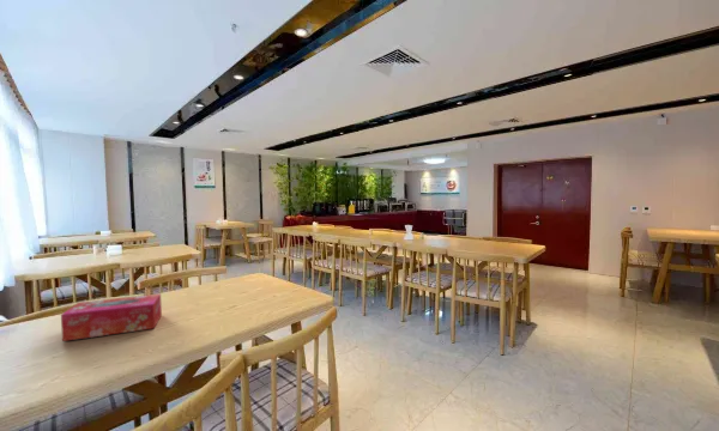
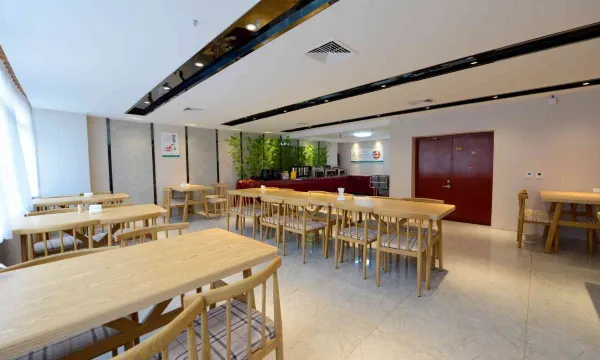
- tissue box (116, 315)
